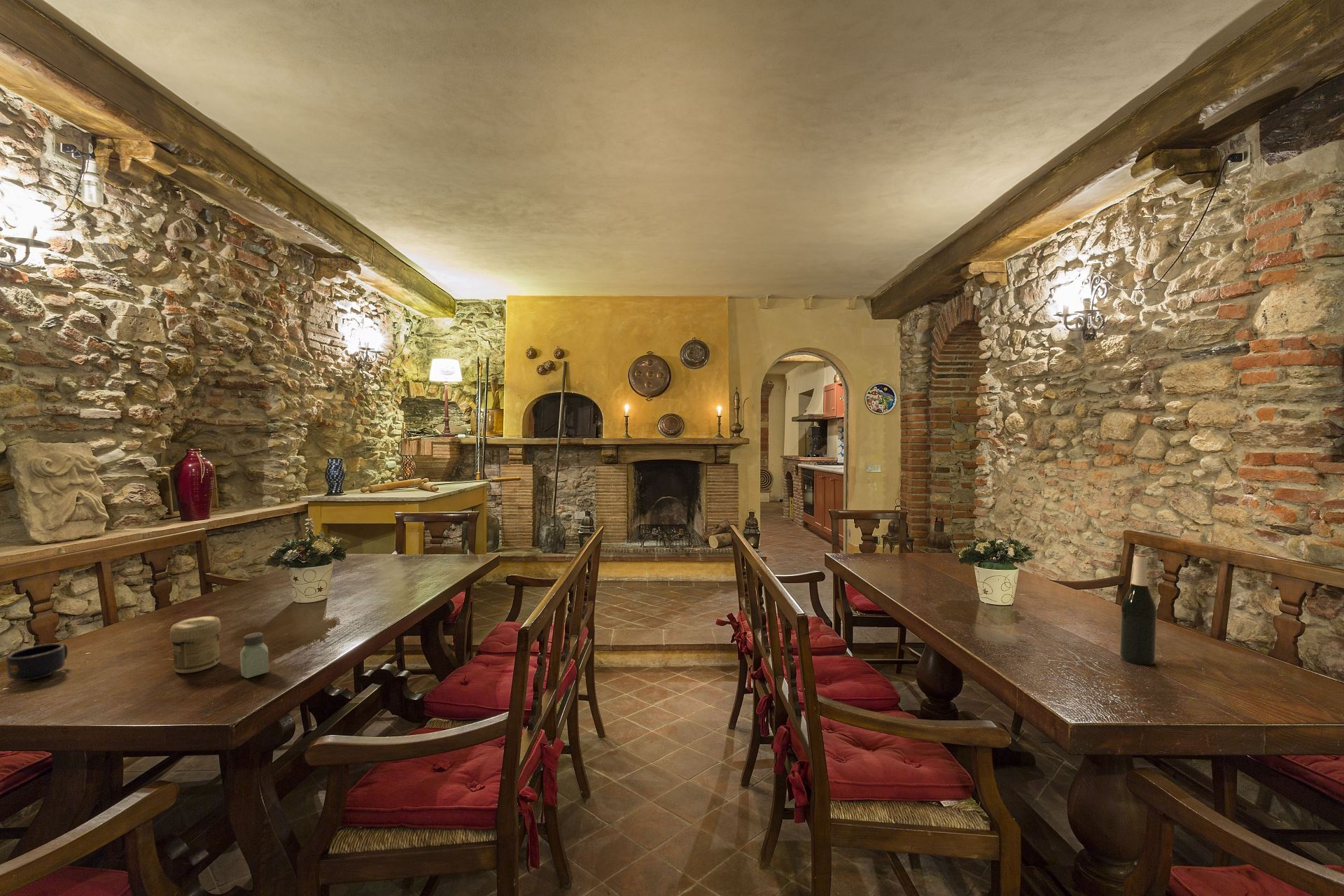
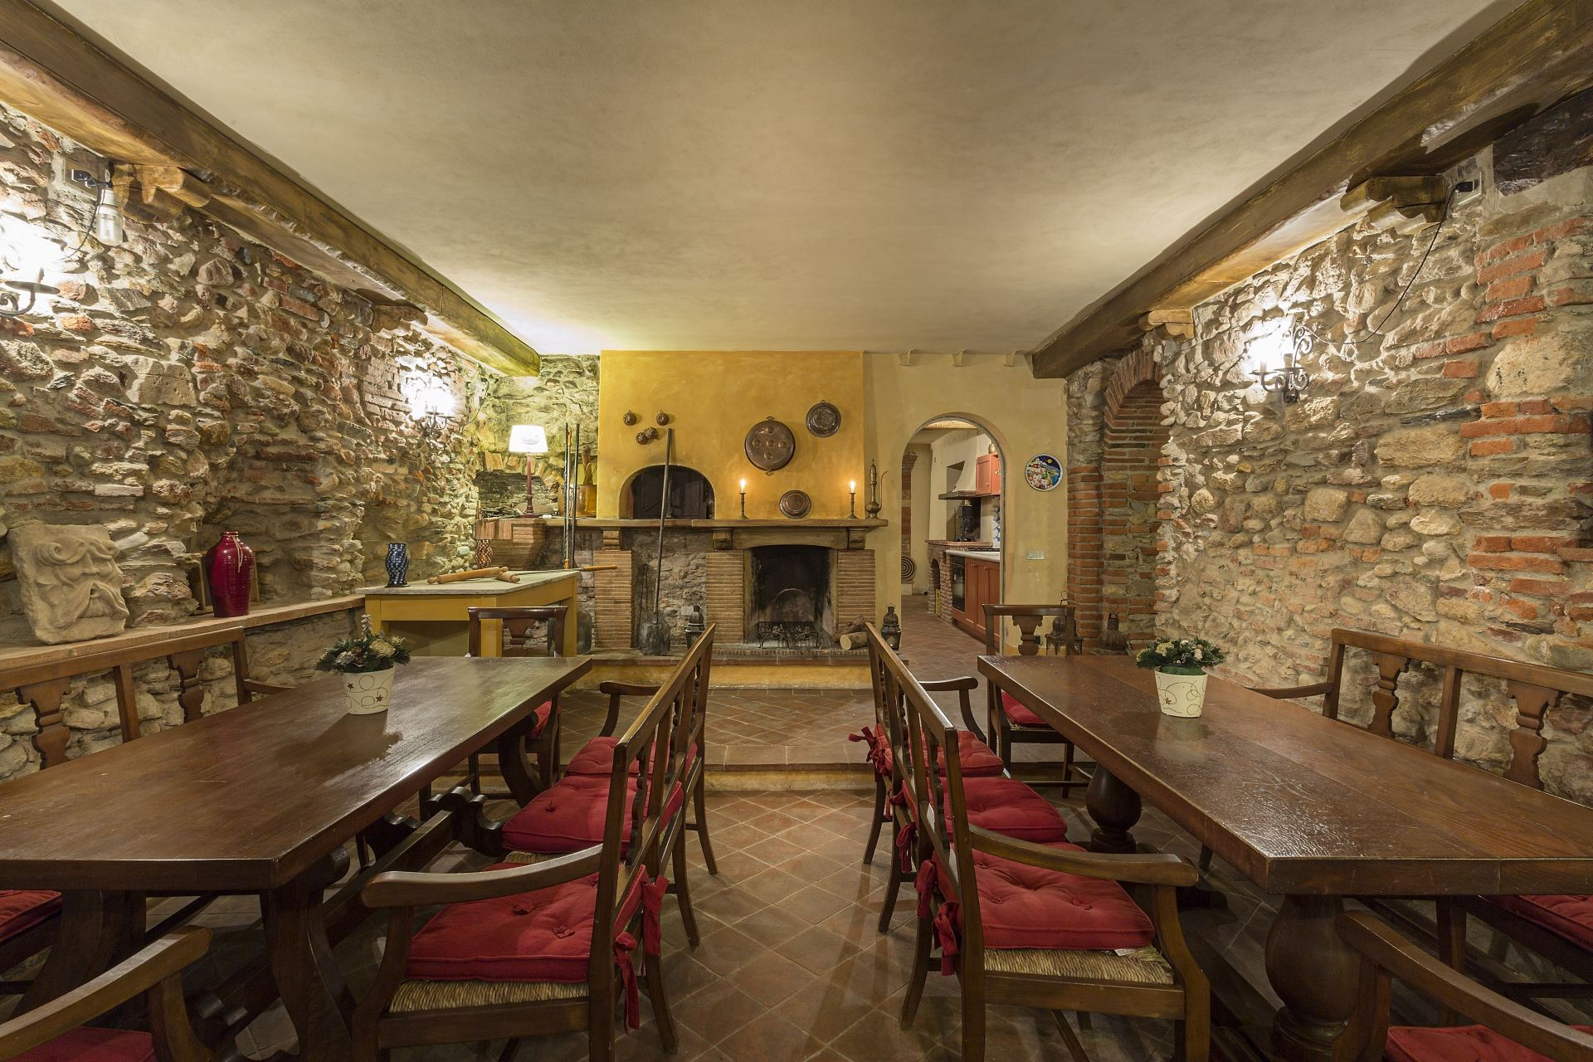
- wine bottle (1138, 608)
- jar (197, 644)
- mug (41, 662)
- saltshaker (254, 654)
